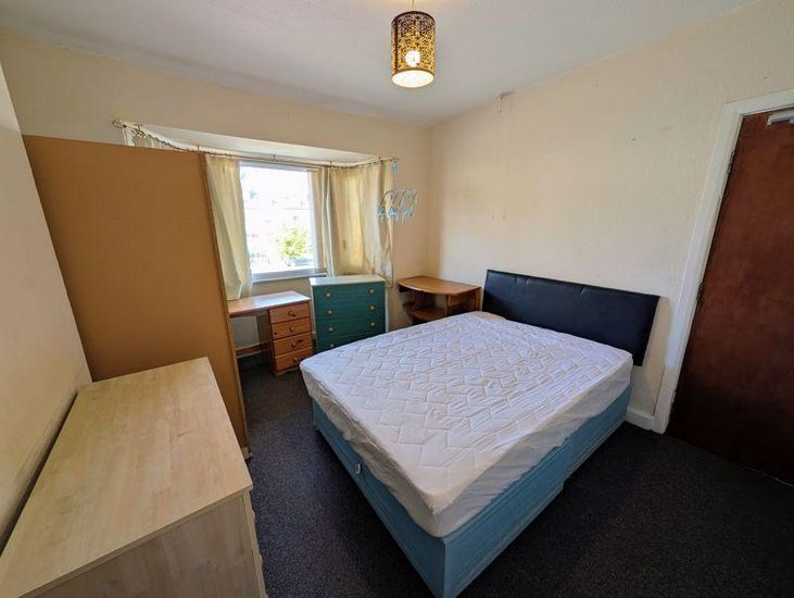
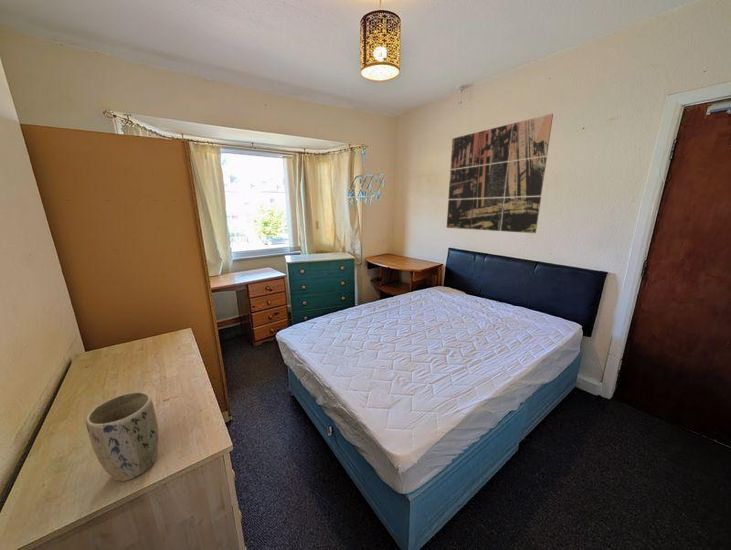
+ plant pot (127, 437)
+ wall art (490, 181)
